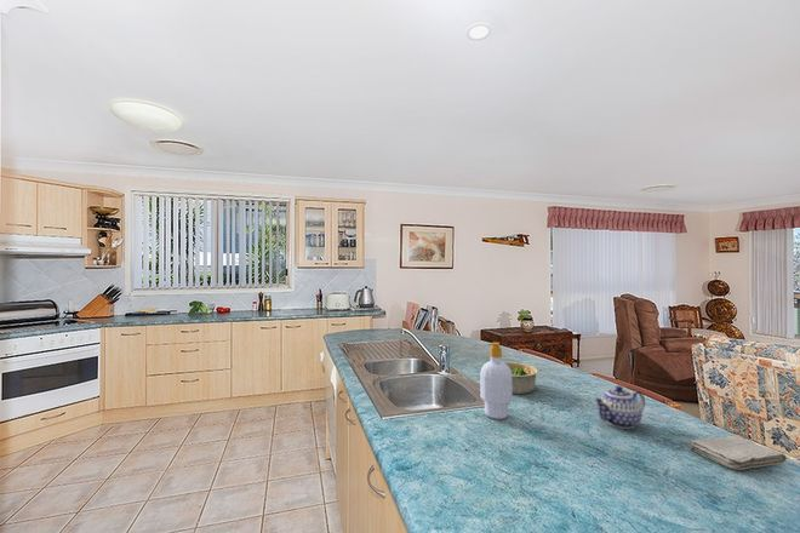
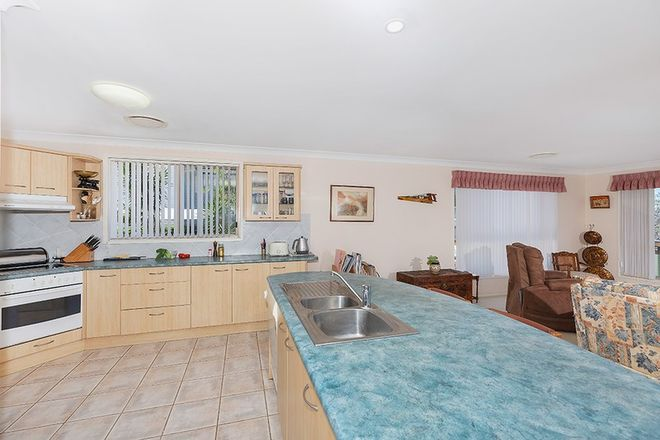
- soap bottle (496, 378)
- teapot (619, 405)
- bowl (512, 376)
- washcloth (735, 451)
